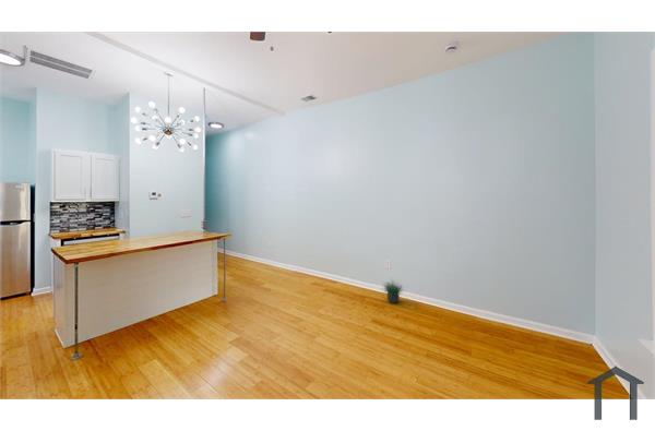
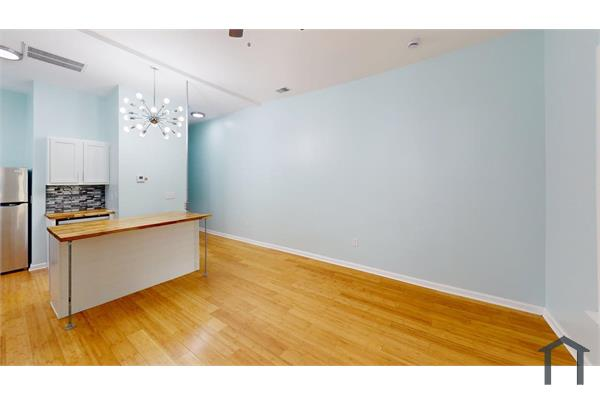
- potted plant (392, 288)
